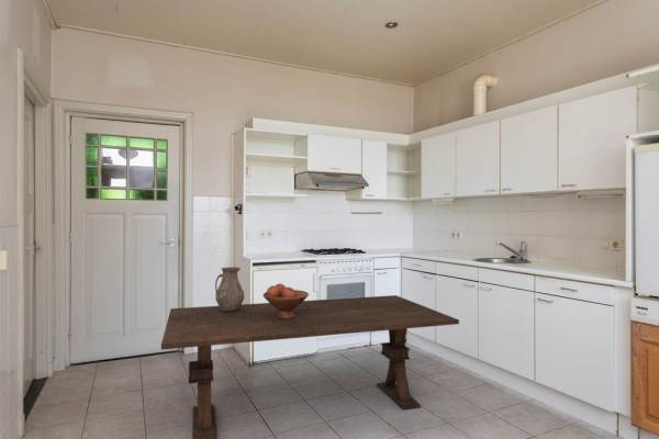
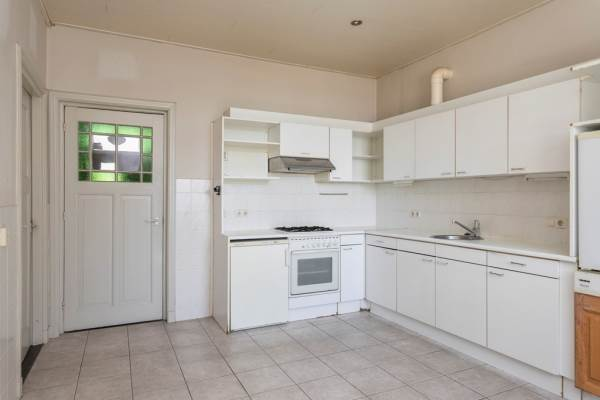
- dining table (302, 337)
- fruit bowl (286, 300)
- pitcher (228, 289)
